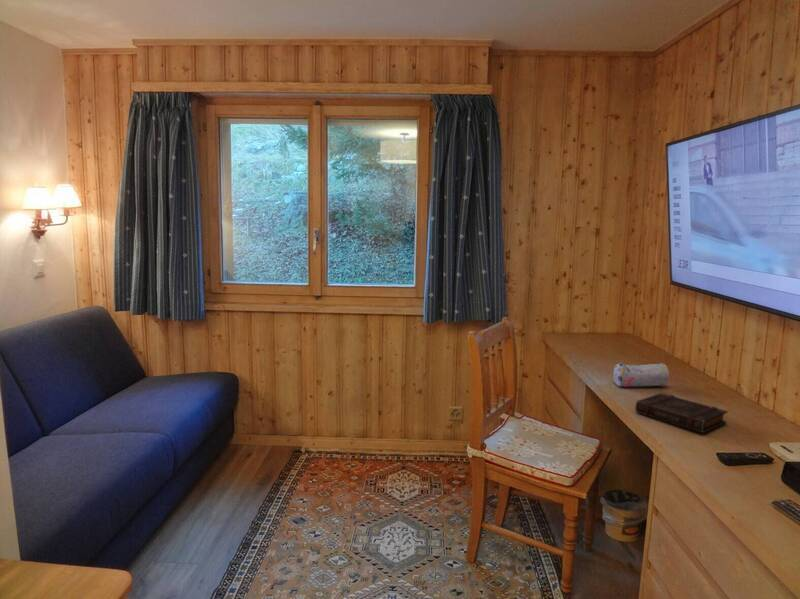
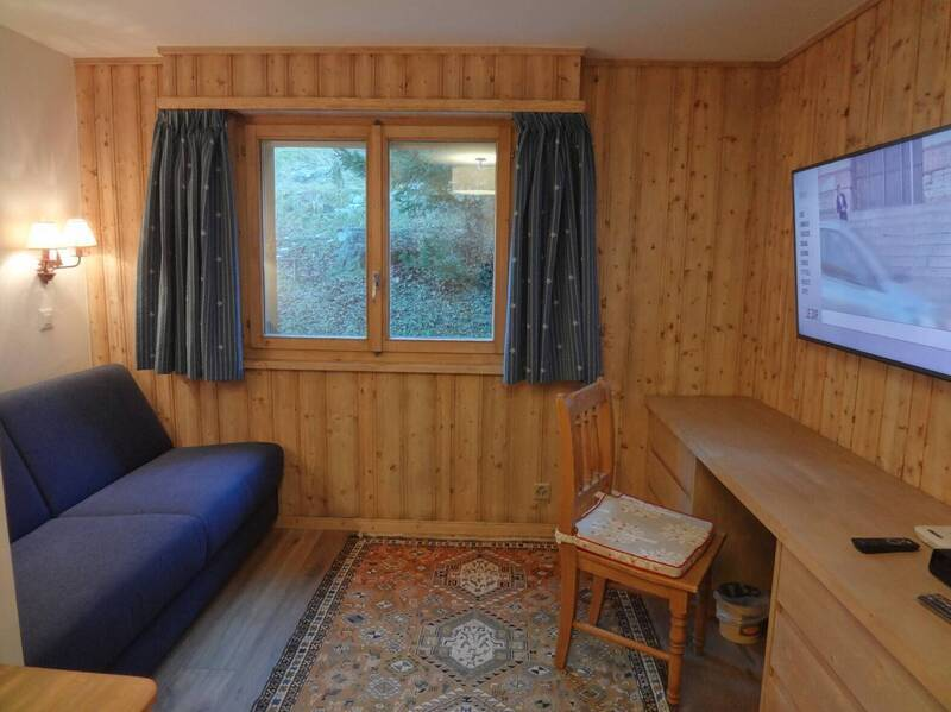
- book (680, 411)
- pencil case (640, 374)
